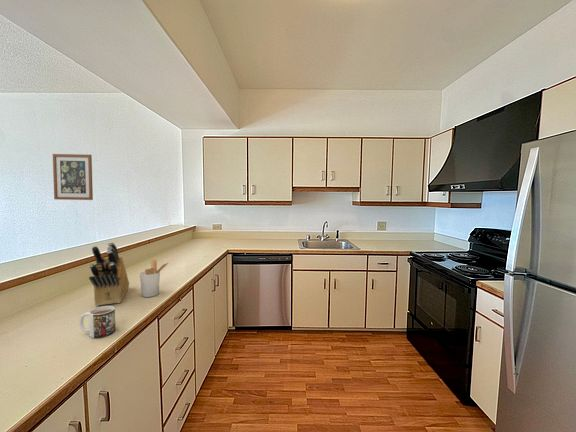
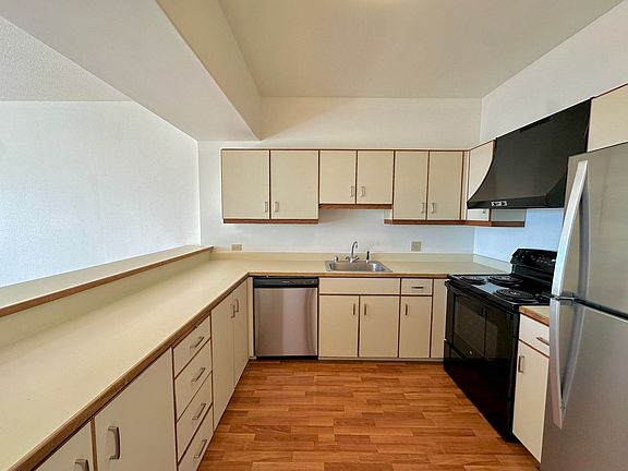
- mug (97, 321)
- wall art (72, 177)
- utensil holder (155, 277)
- knife block (110, 269)
